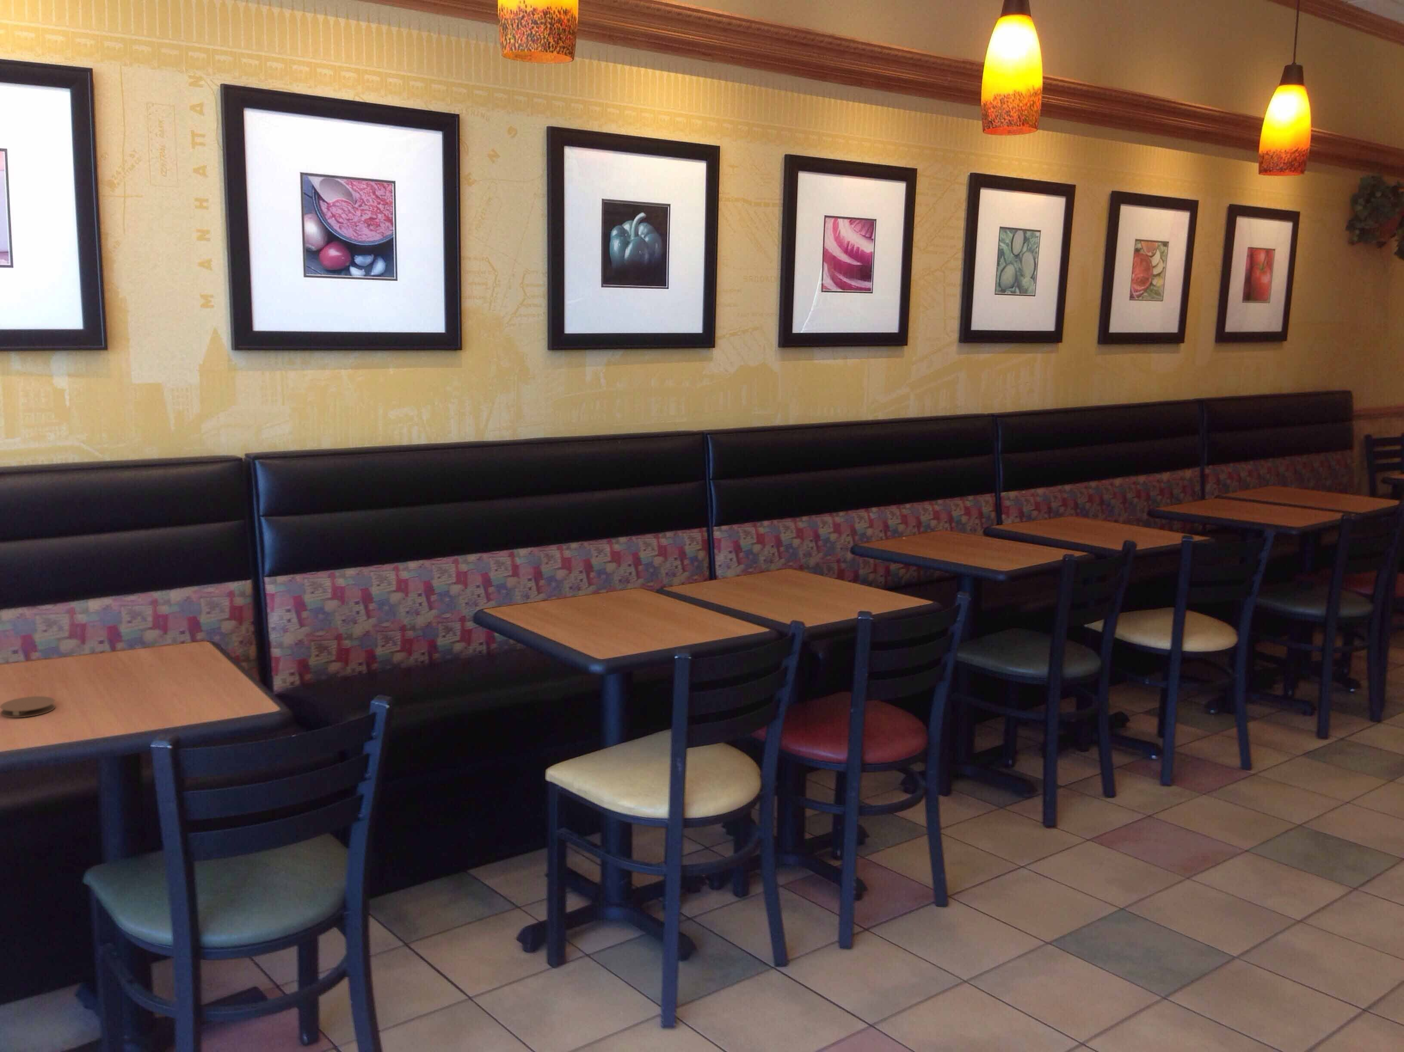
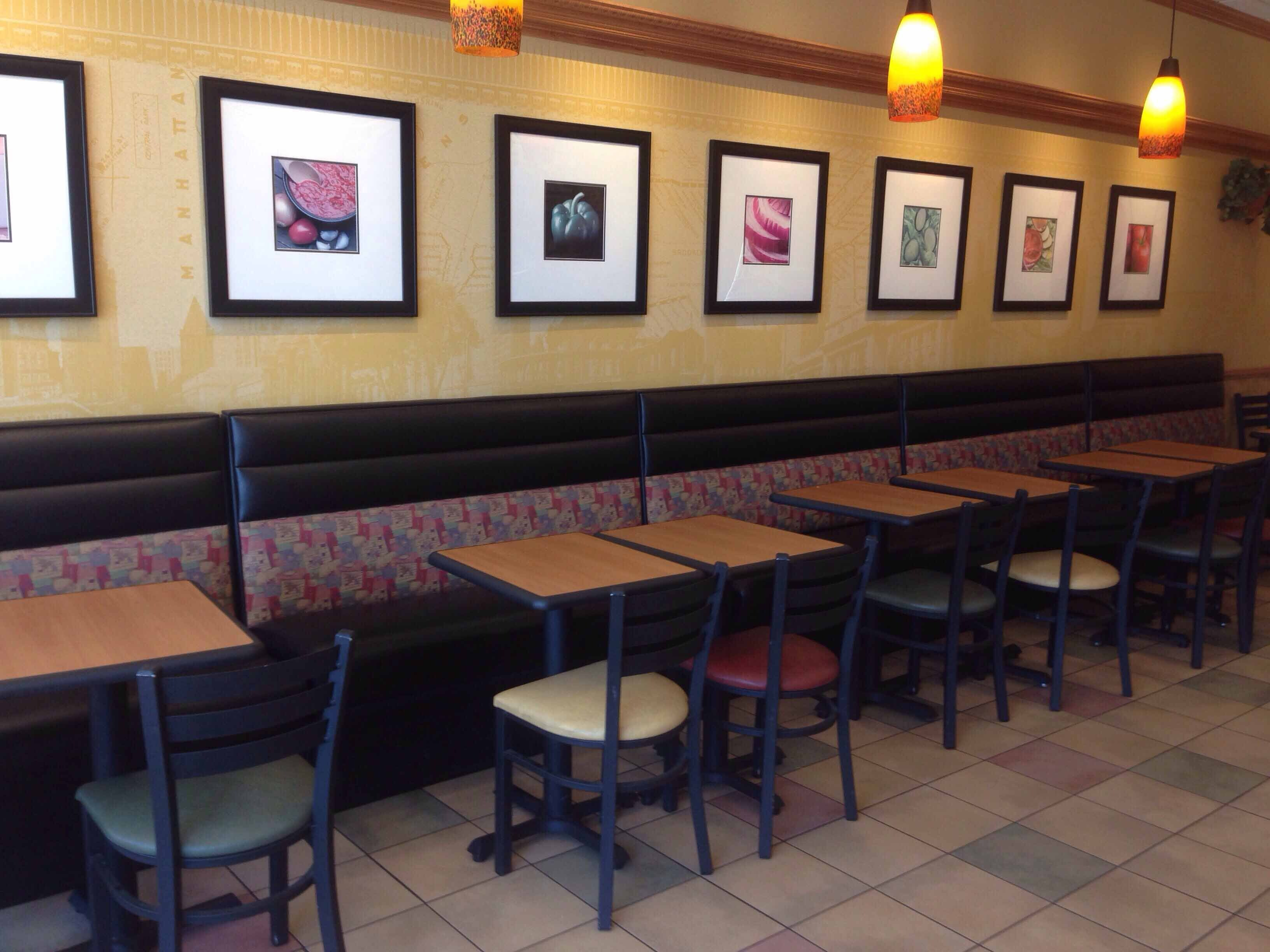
- coaster (28, 706)
